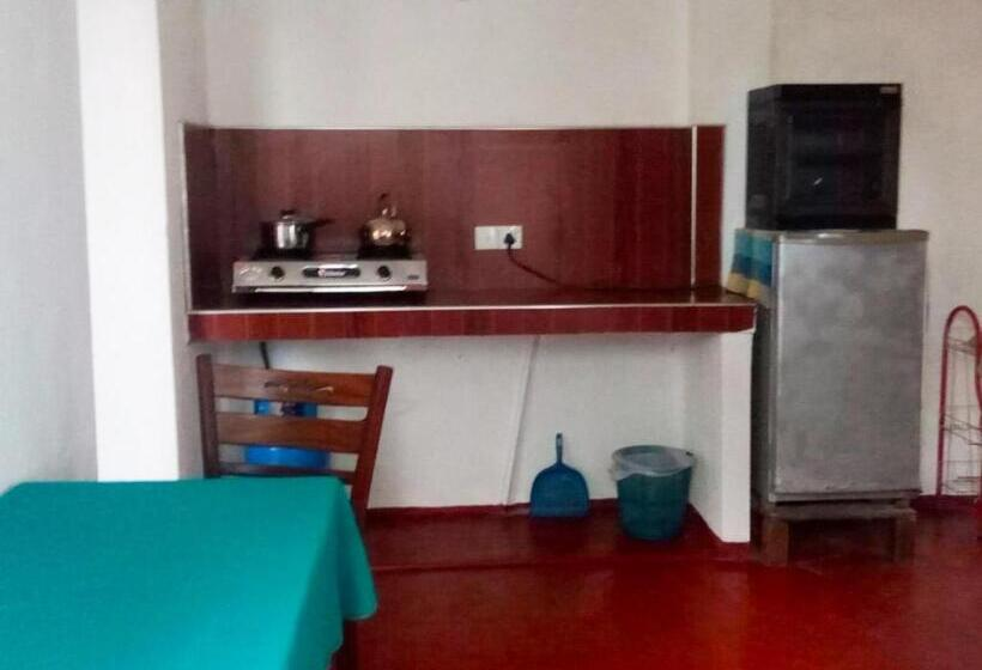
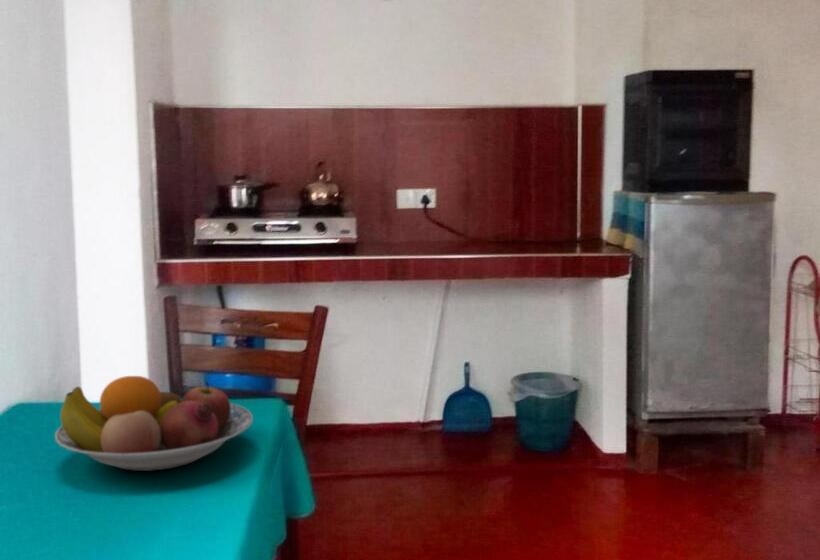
+ fruit bowl (156, 416)
